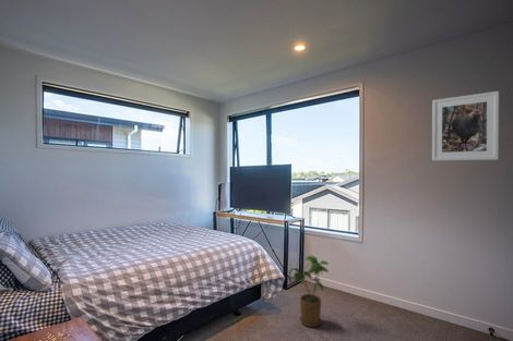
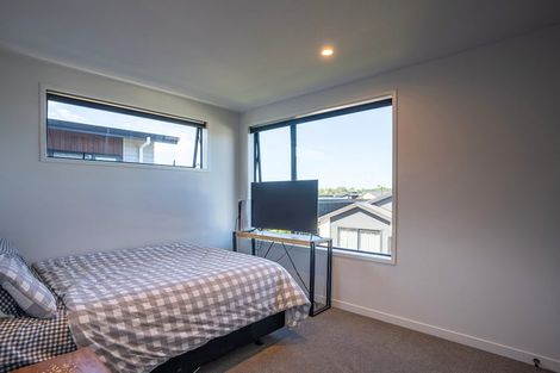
- house plant (308, 289)
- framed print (463, 127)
